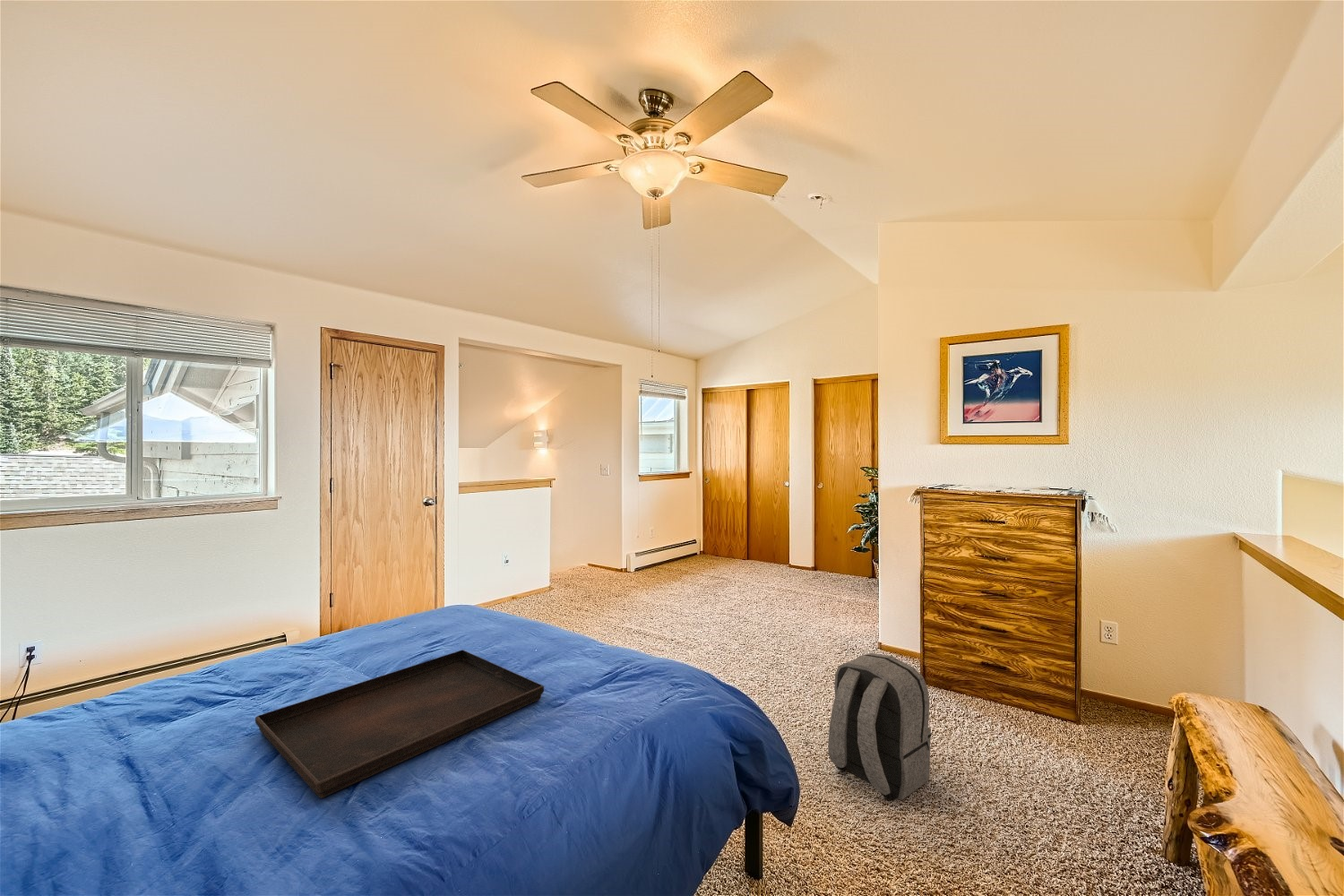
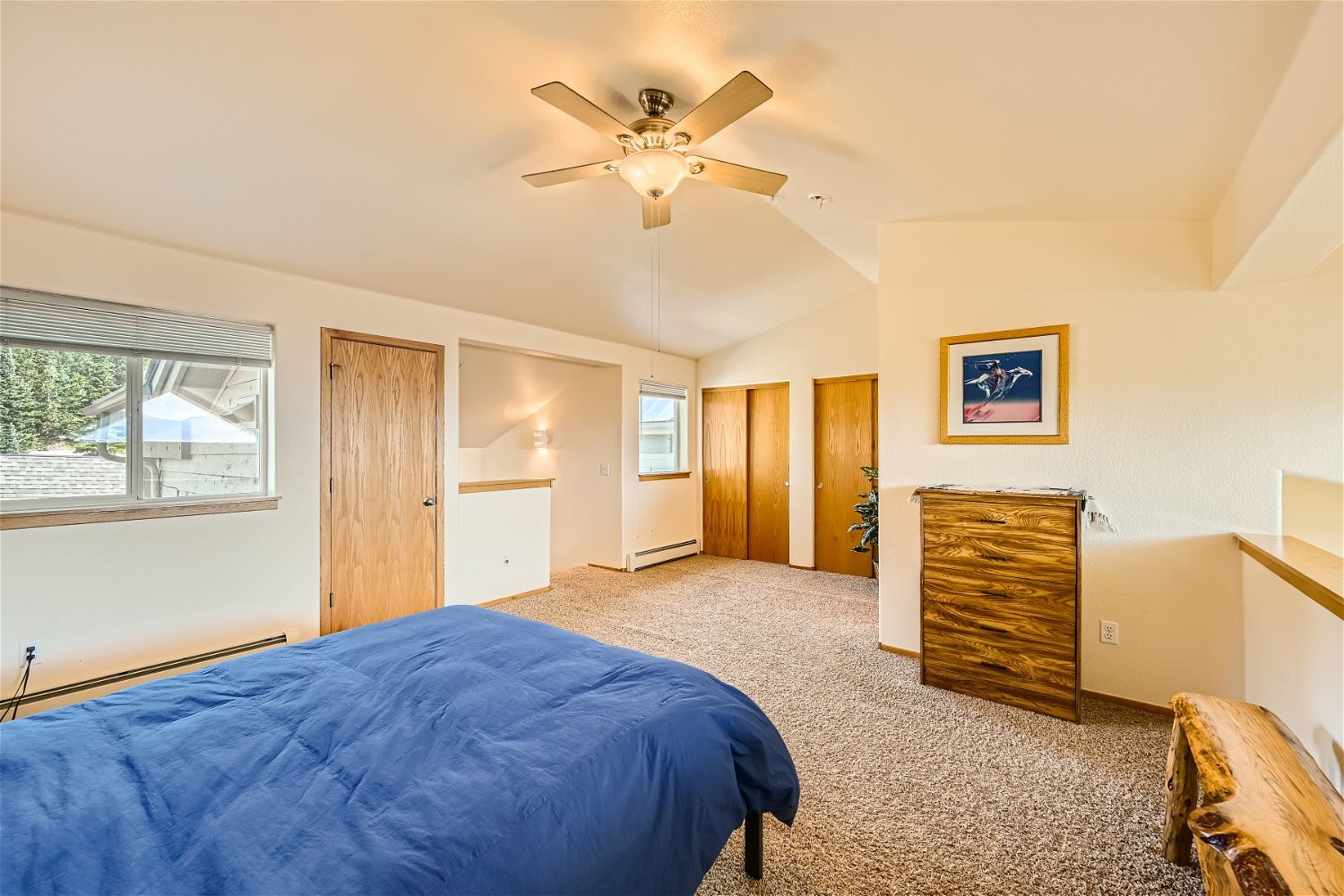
- serving tray (408, 707)
- backpack (876, 719)
